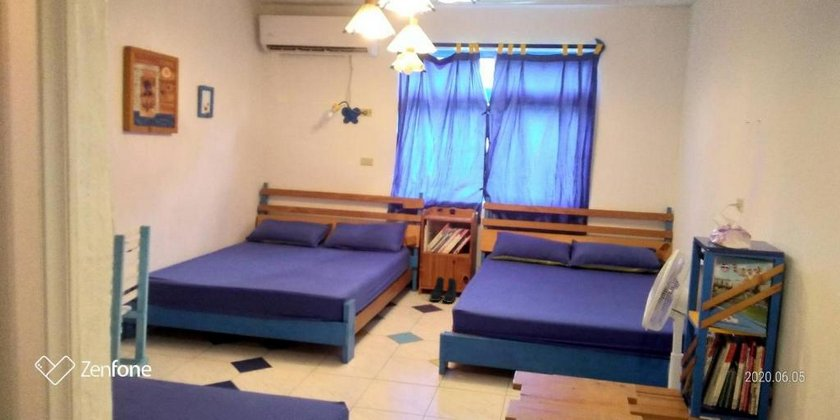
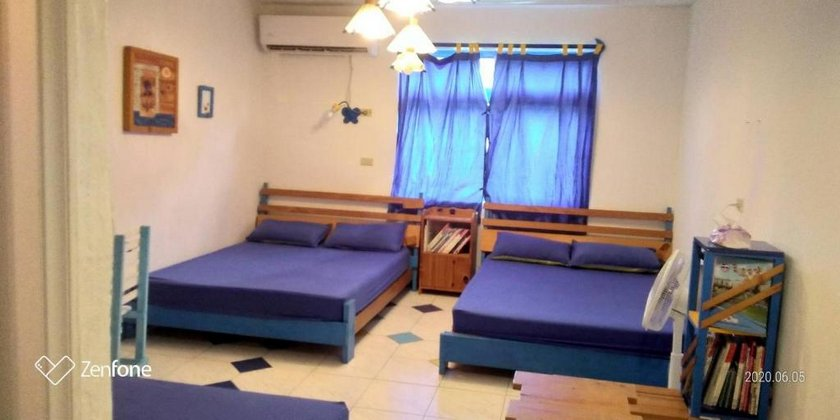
- boots (443, 288)
